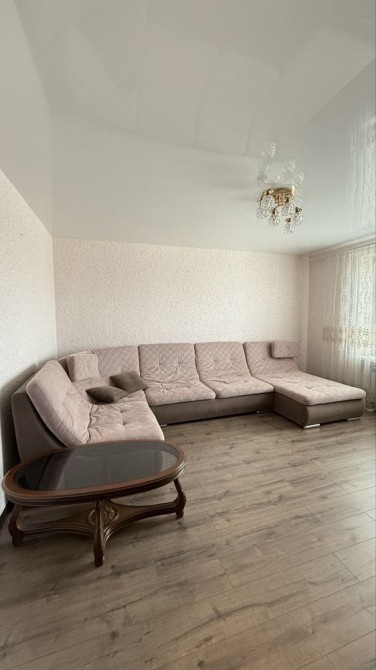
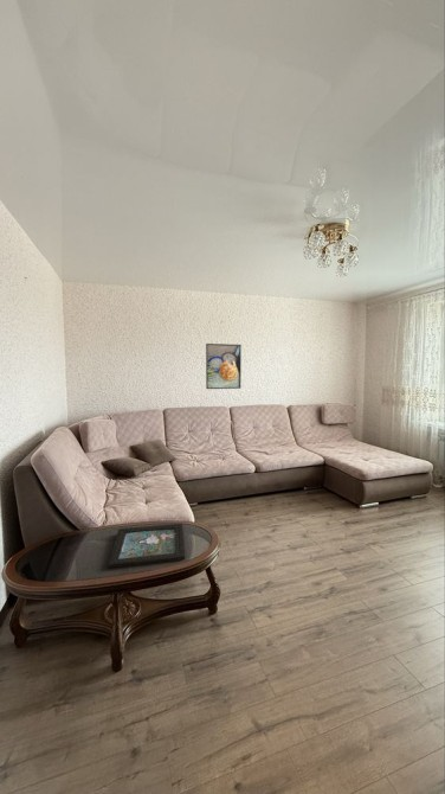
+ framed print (224, 366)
+ decorative tray (149, 543)
